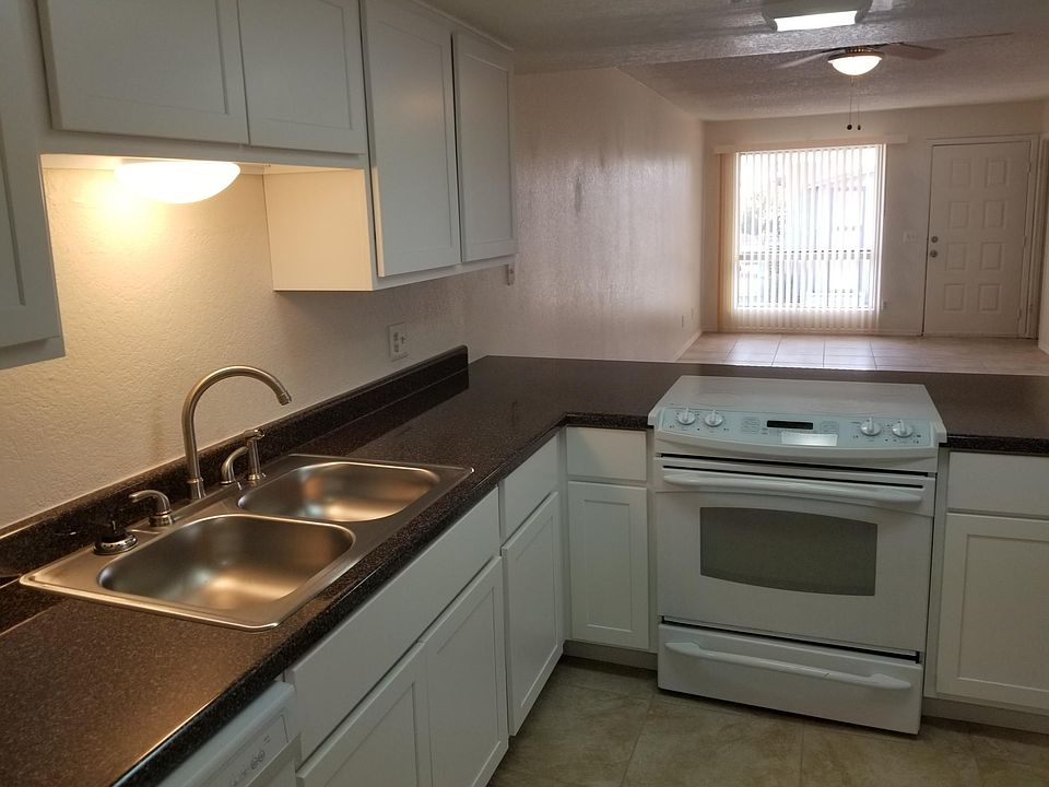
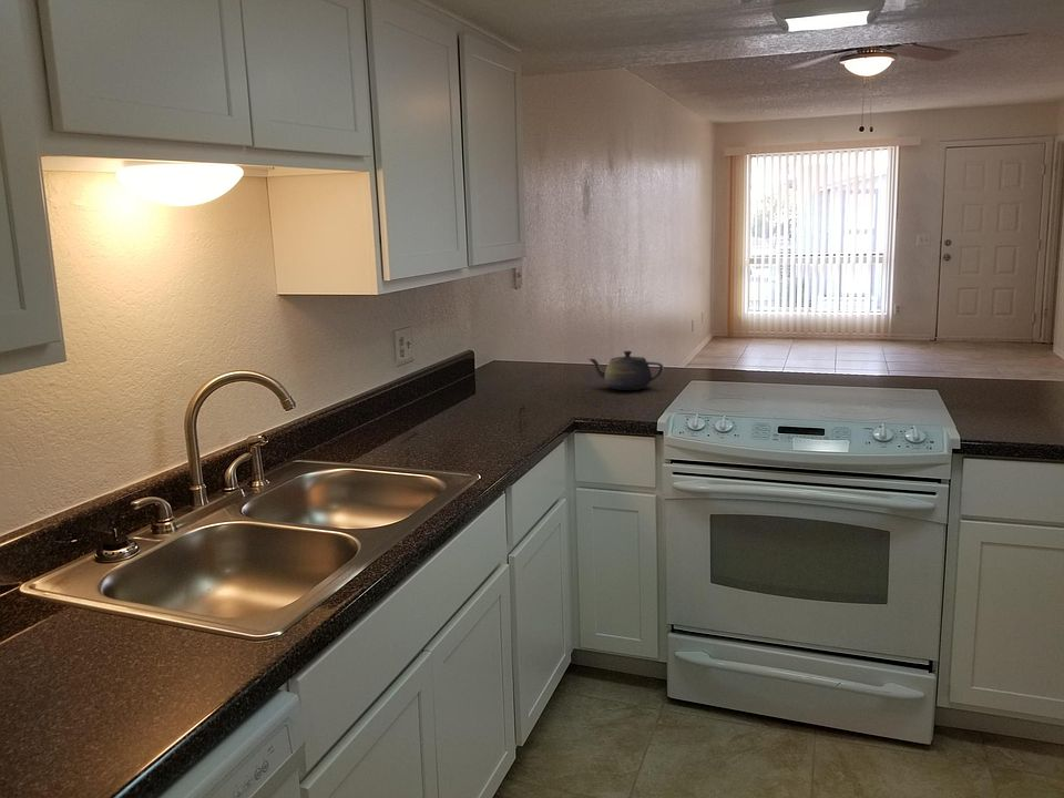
+ teapot (625, 369)
